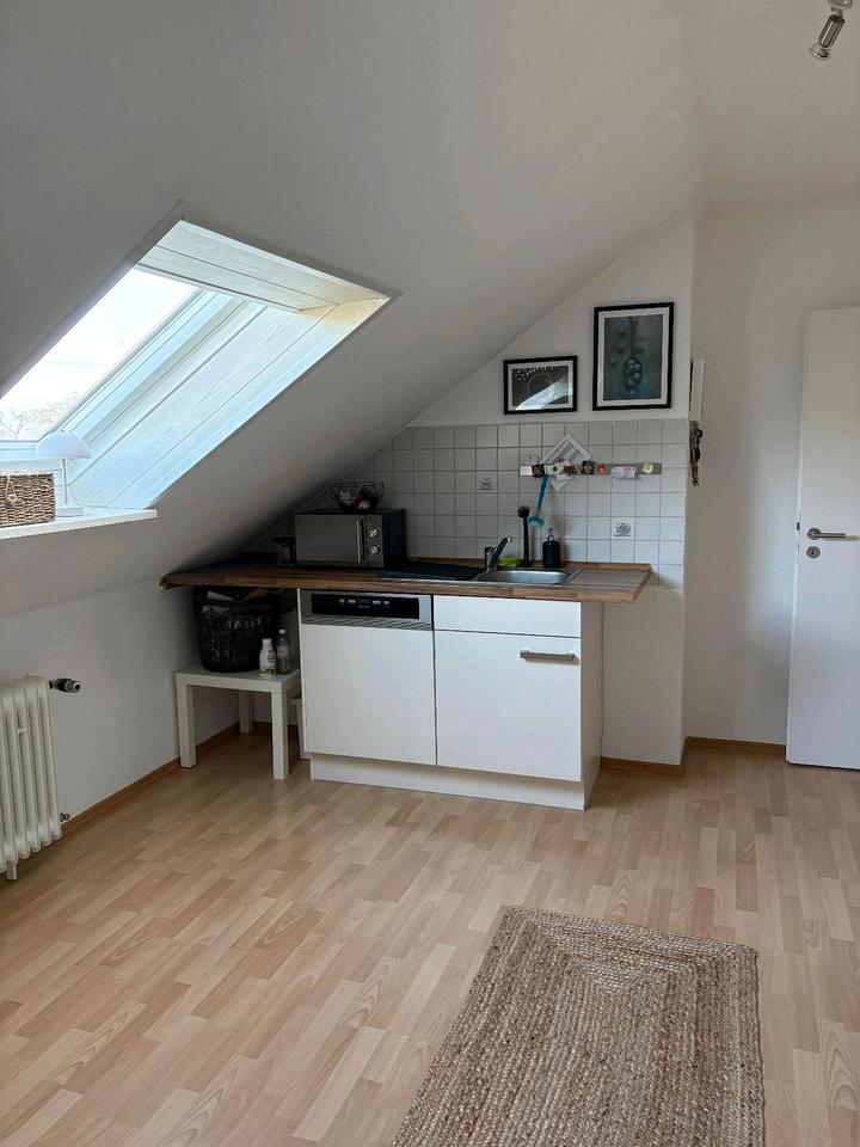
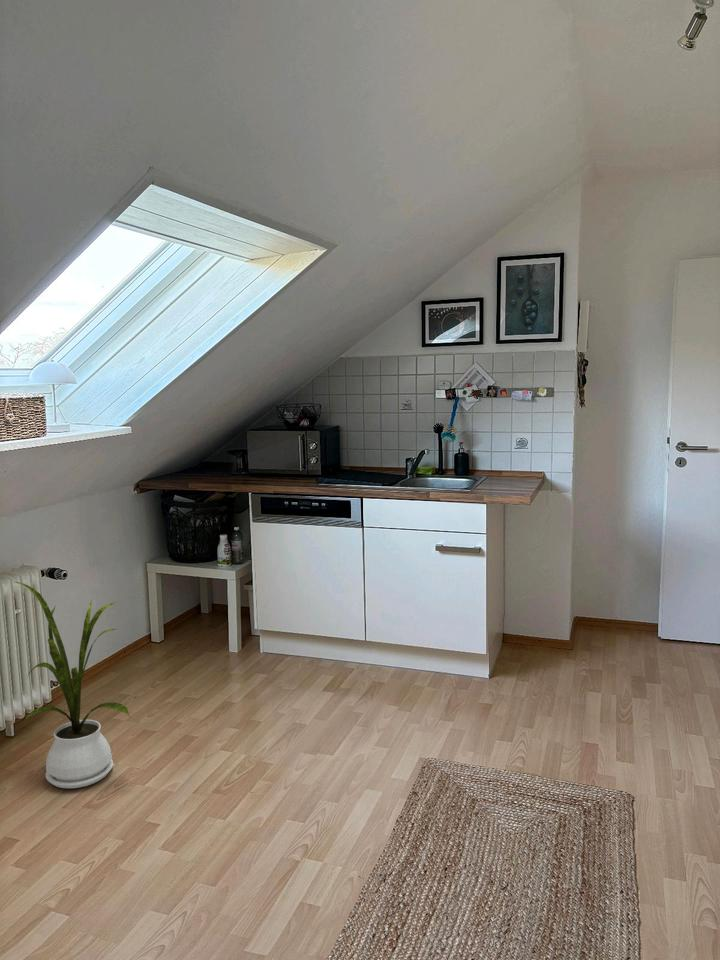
+ house plant (69, 680)
